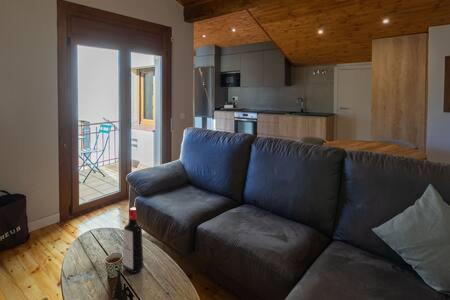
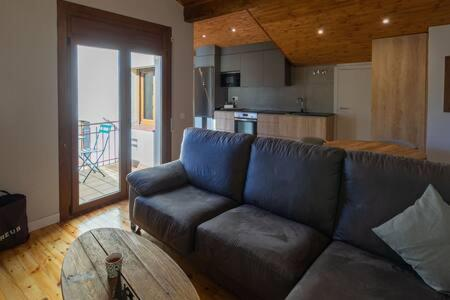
- liquor bottle (132, 238)
